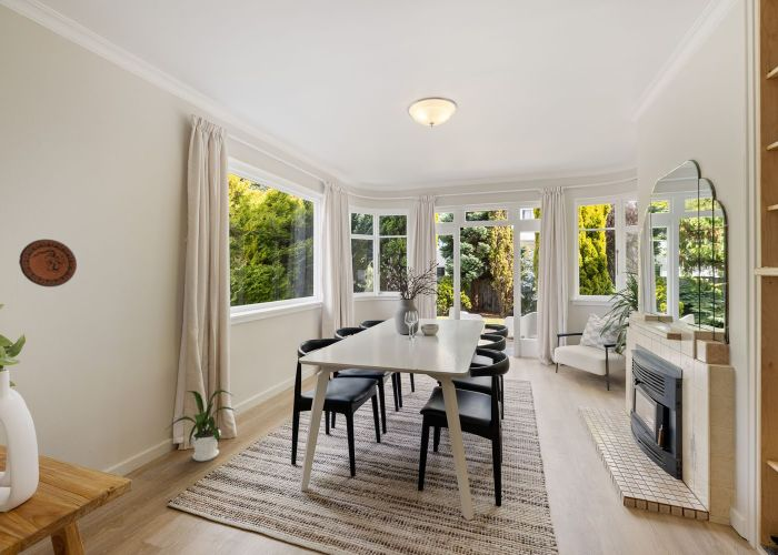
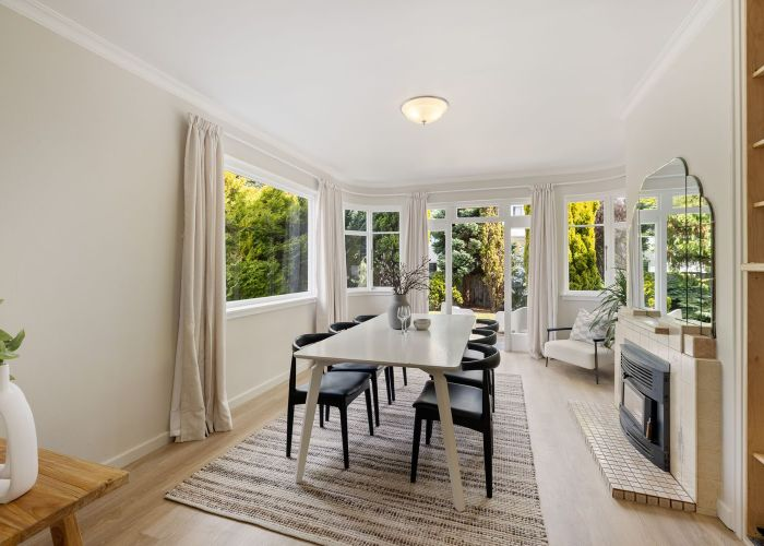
- decorative plate (49, 263)
- house plant (205, 422)
